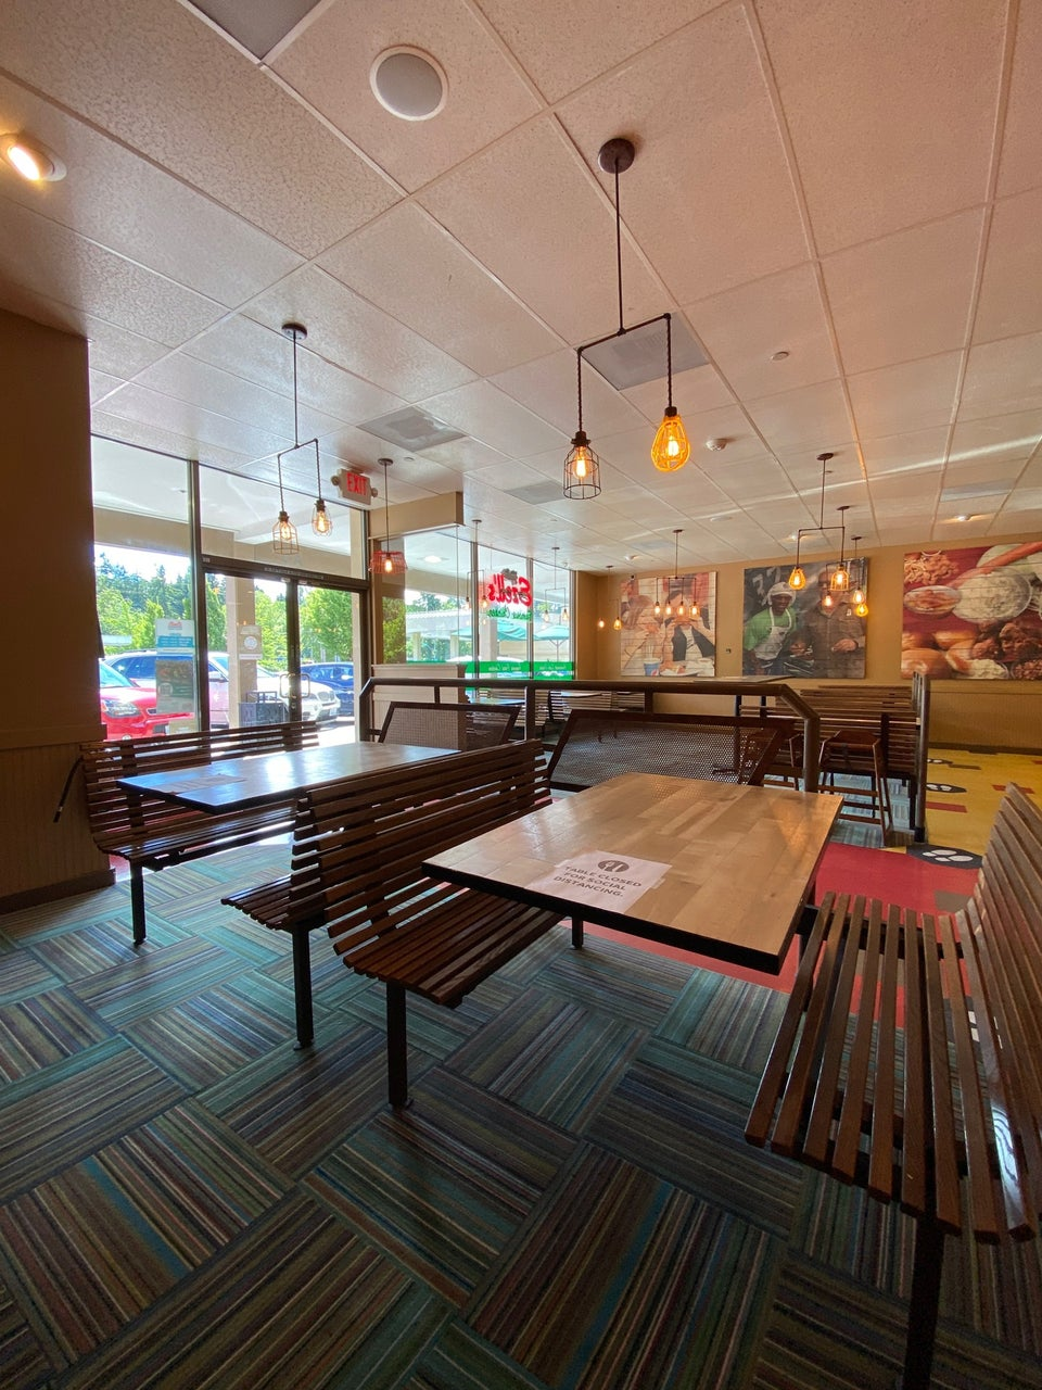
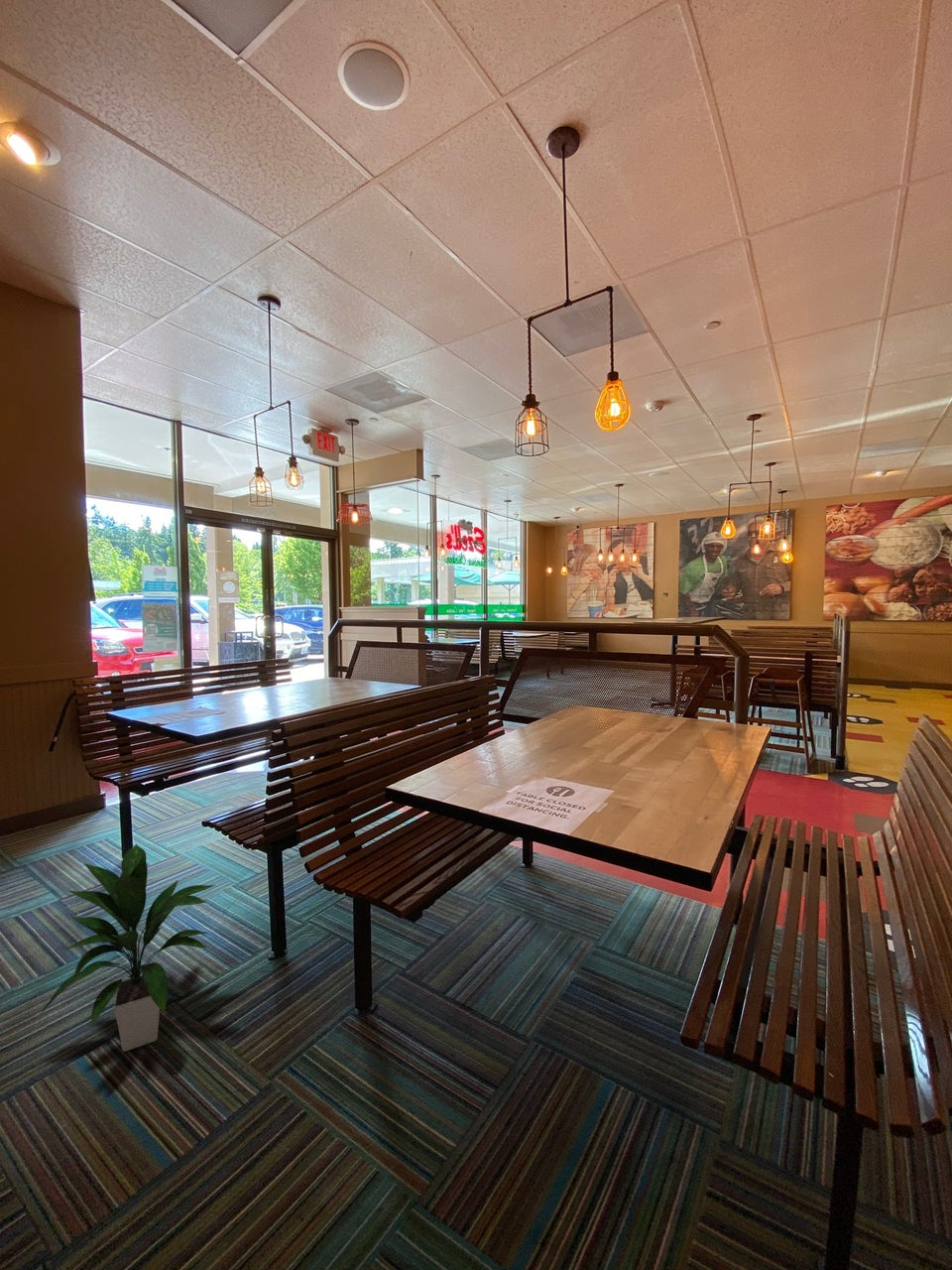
+ indoor plant (131, 944)
